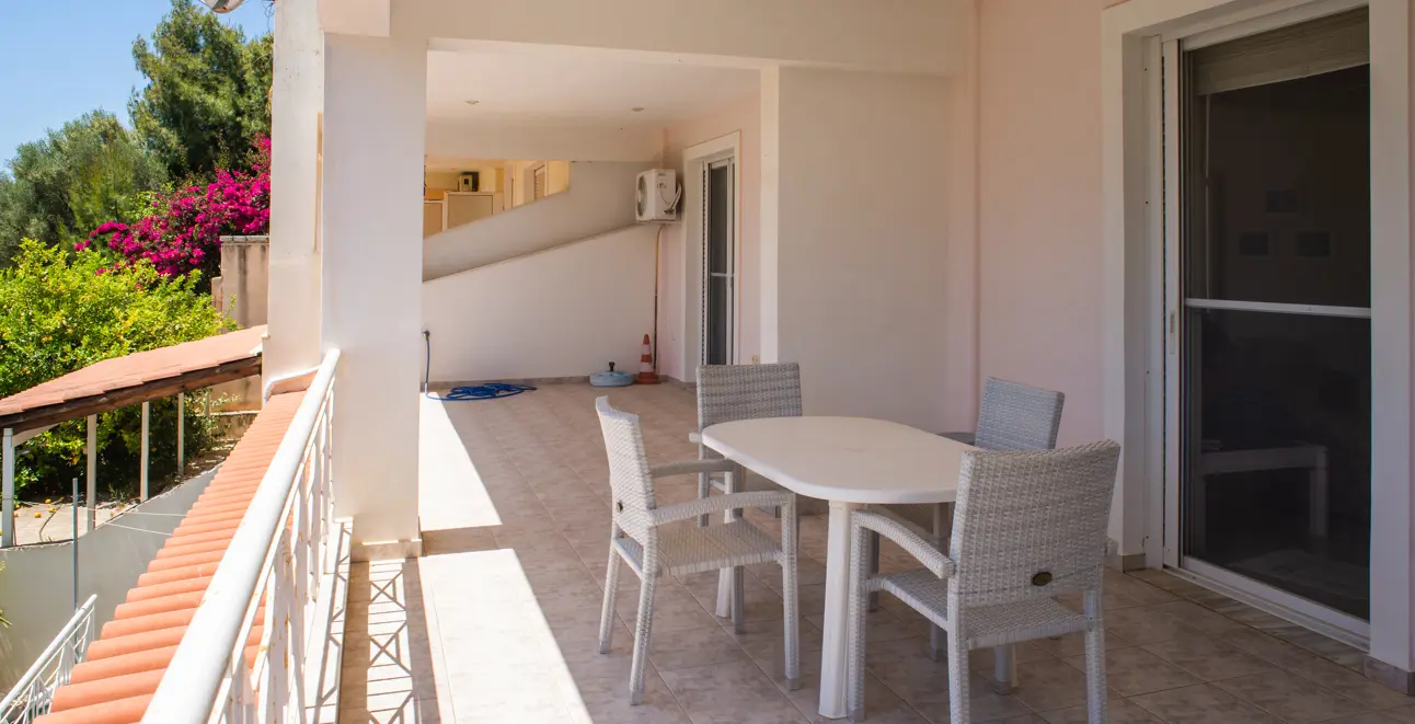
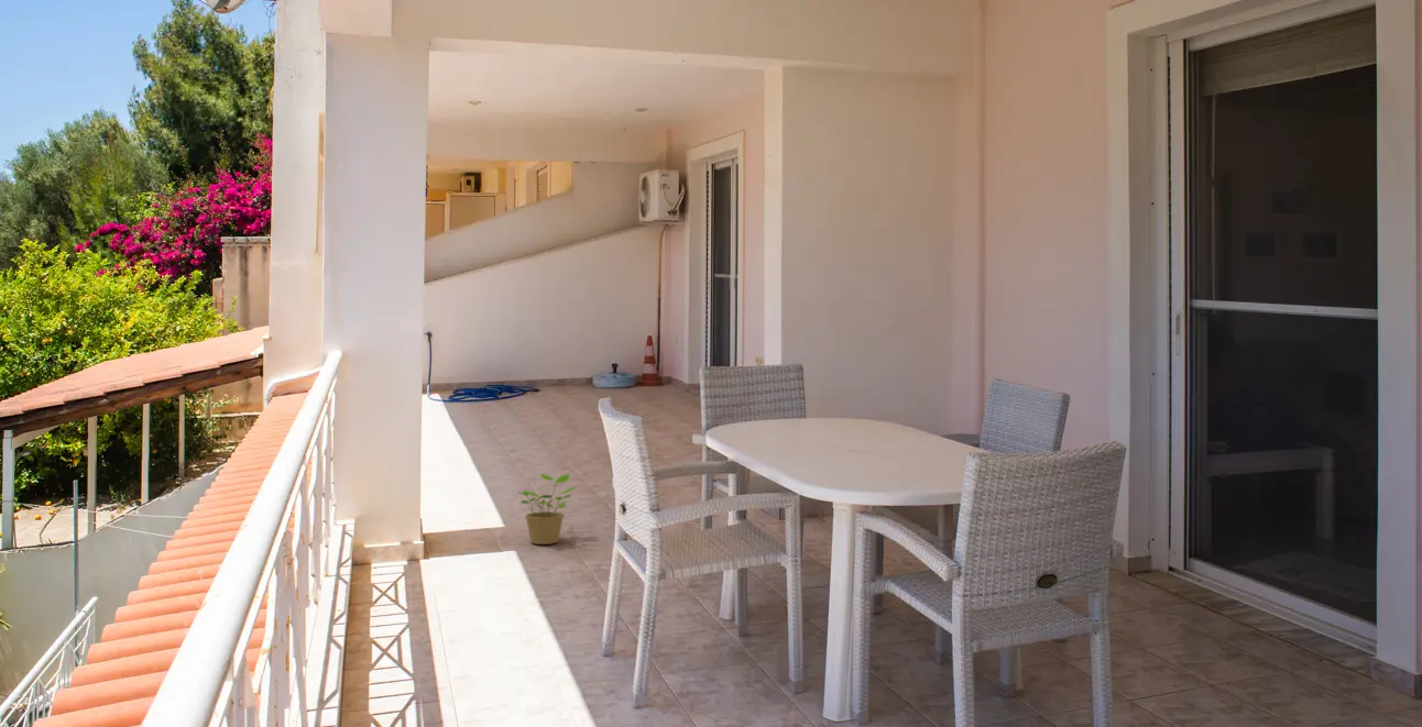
+ potted plant (548, 509)
